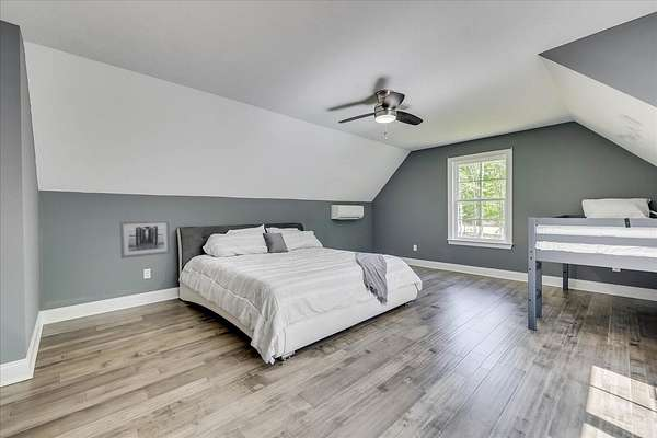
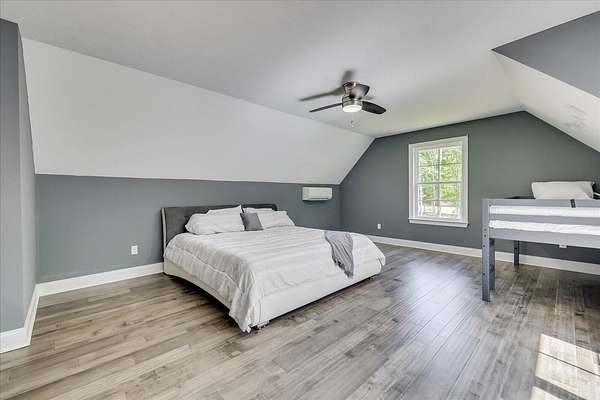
- wall art (147, 238)
